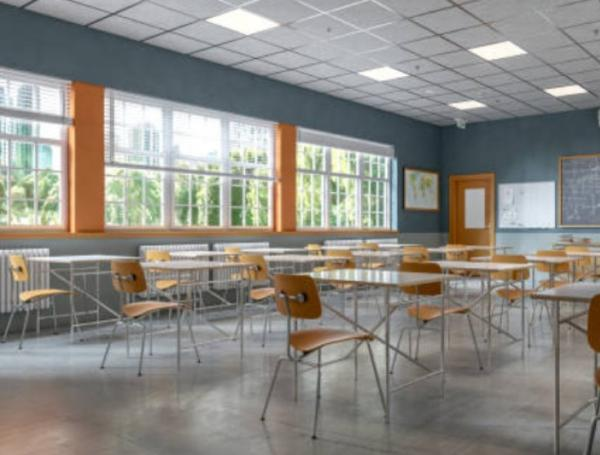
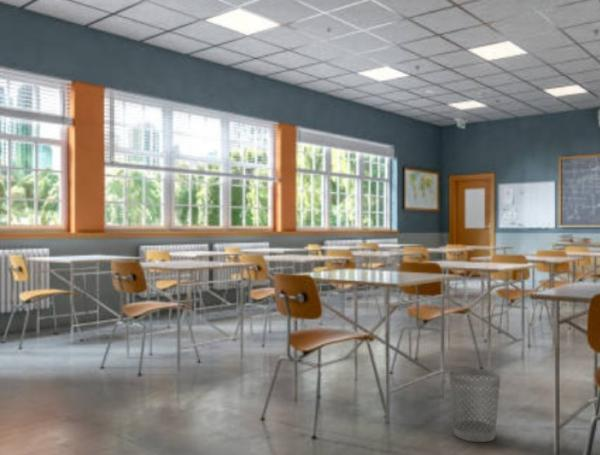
+ wastebasket (474, 404)
